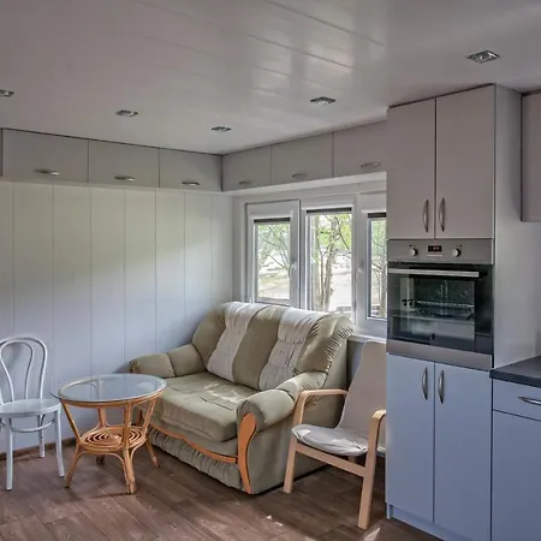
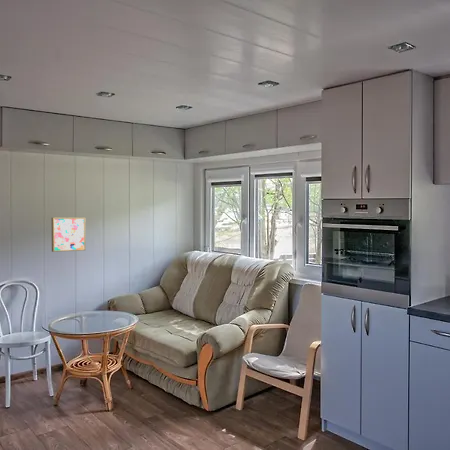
+ wall art (68, 234)
